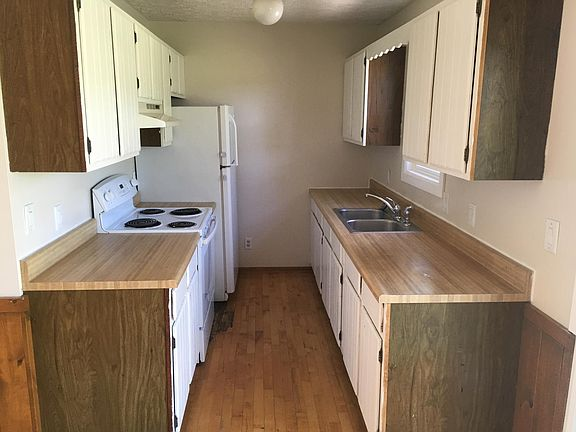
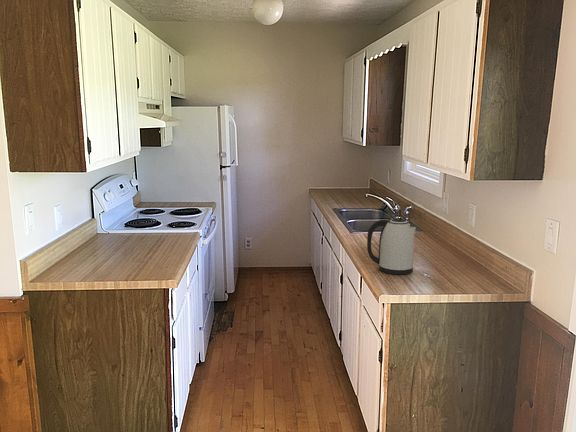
+ kettle (390, 243)
